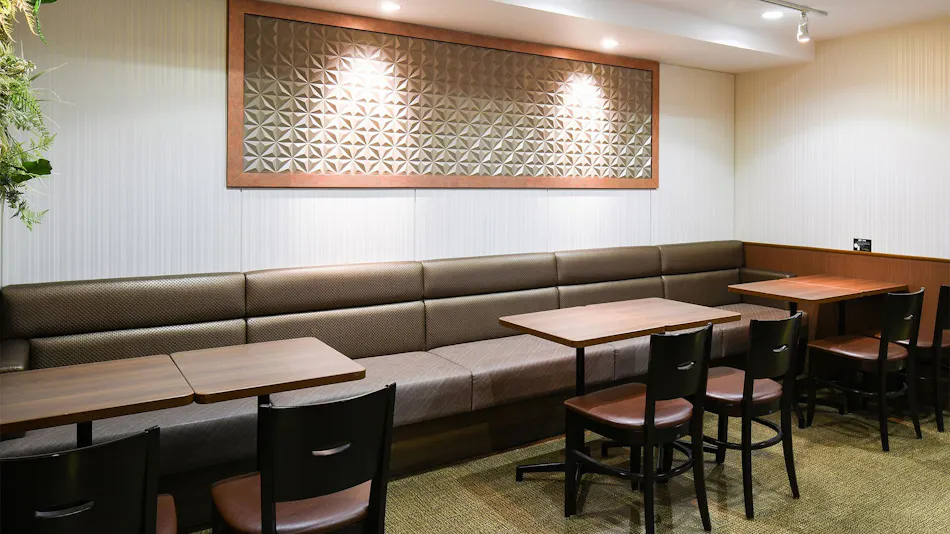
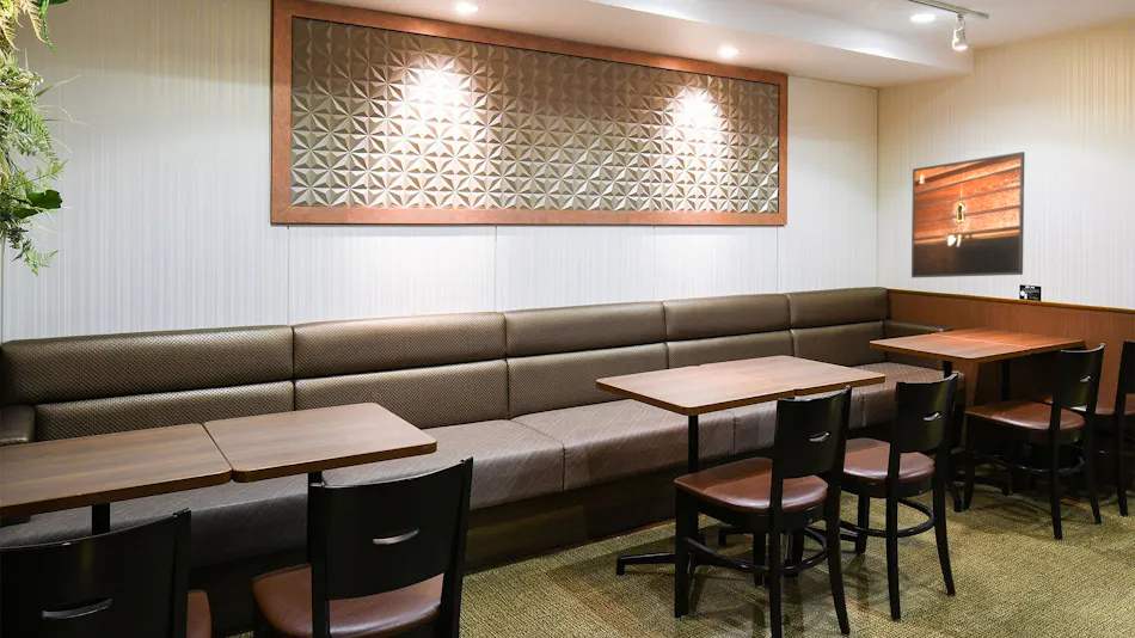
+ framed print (964, 219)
